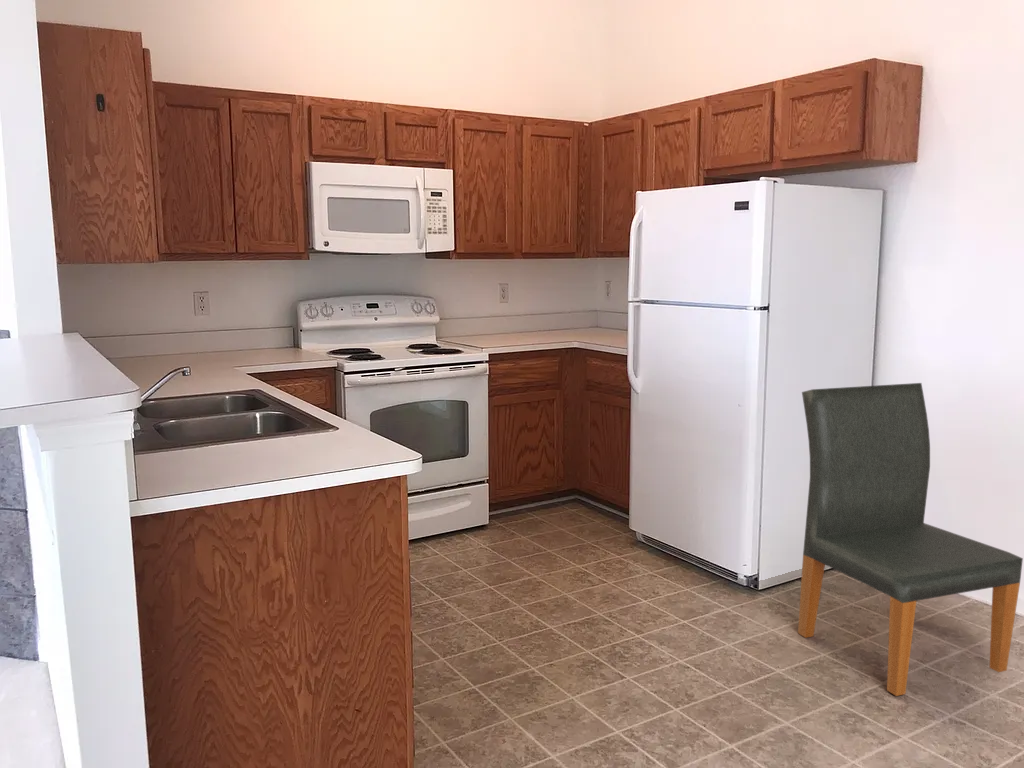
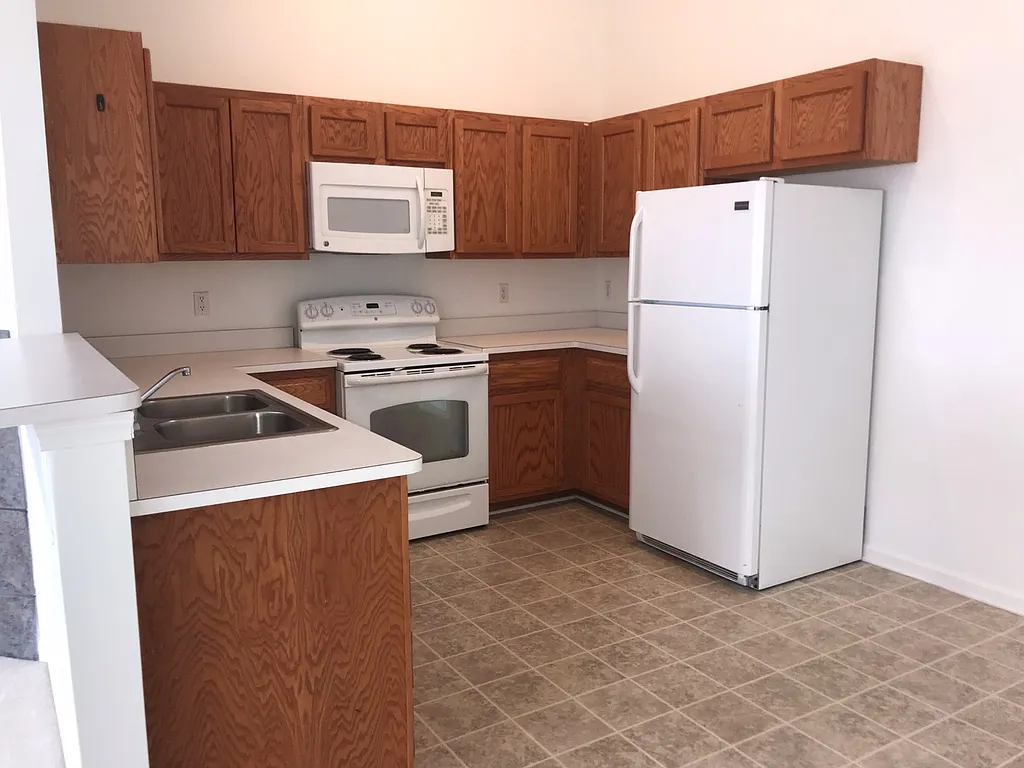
- dining chair (903, 525)
